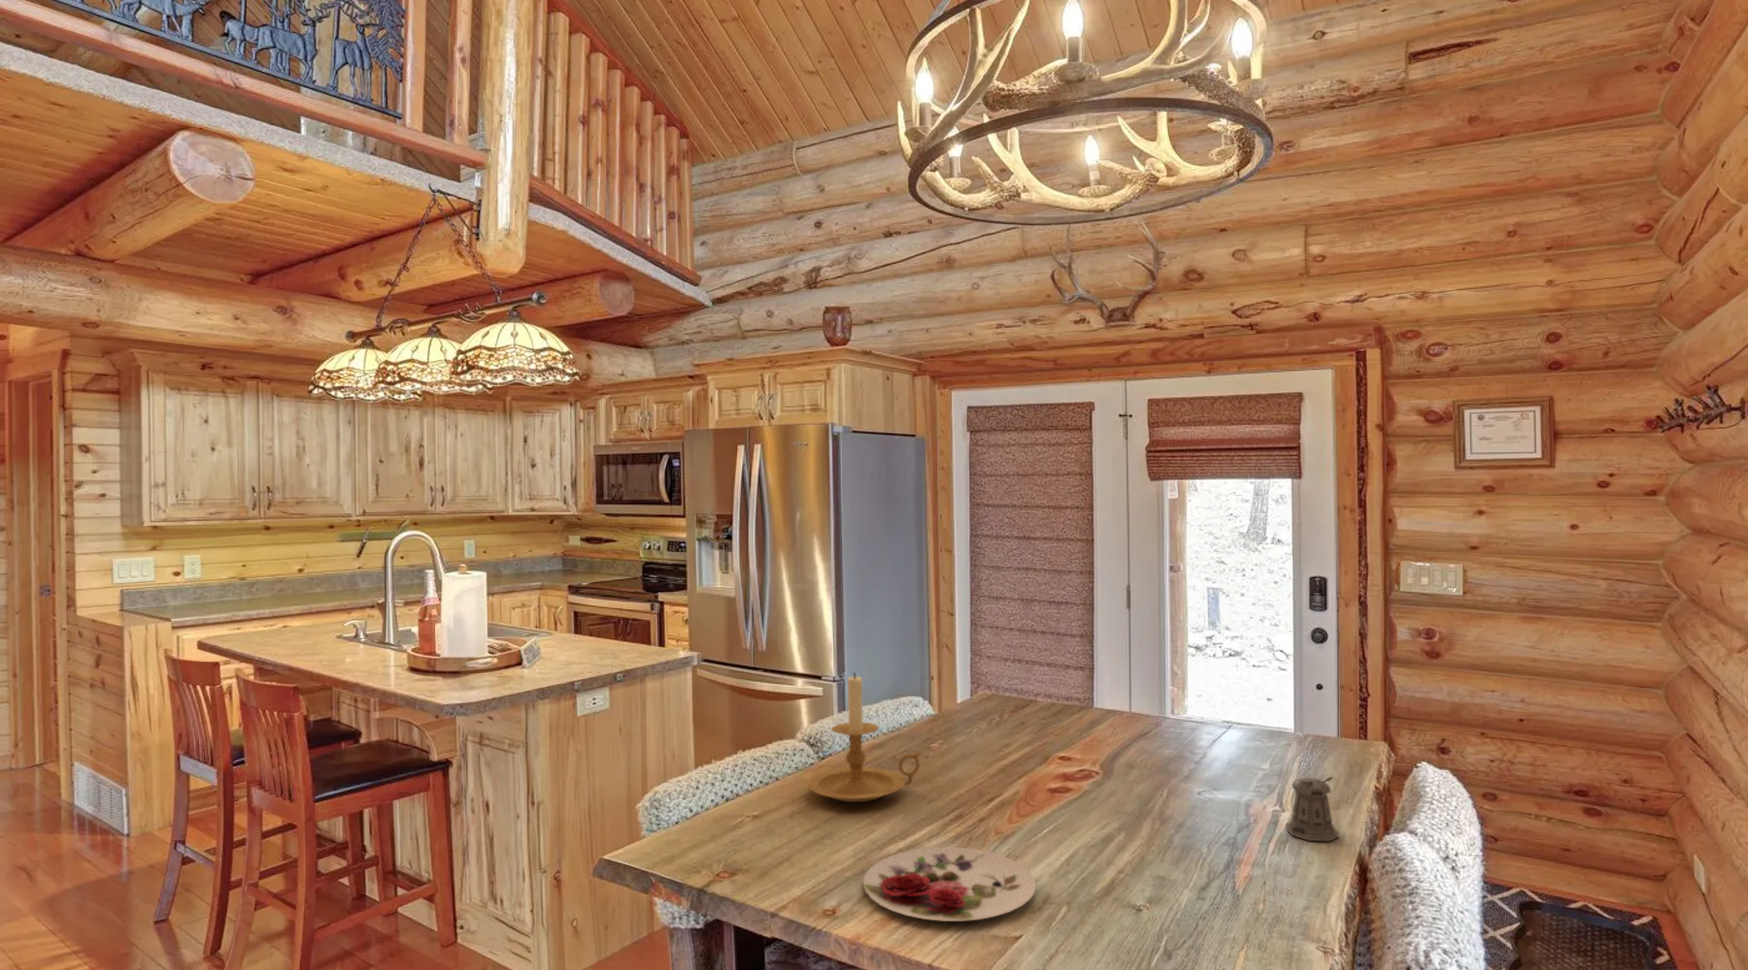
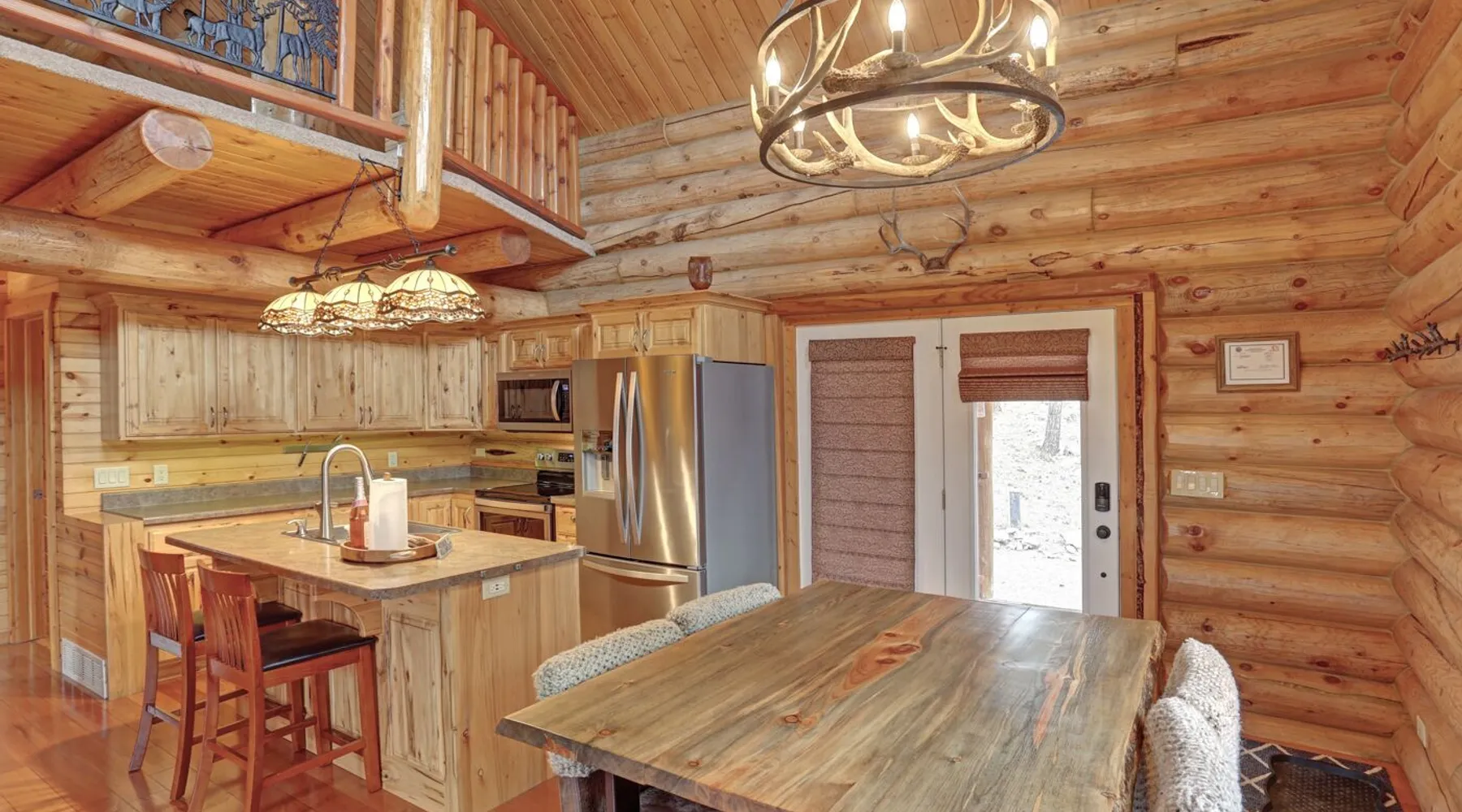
- candle holder (856, 733)
- plate (949, 879)
- pepper shaker (1315, 804)
